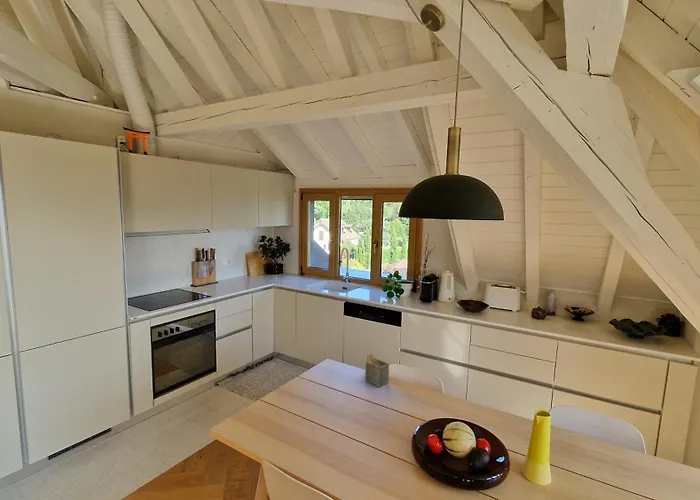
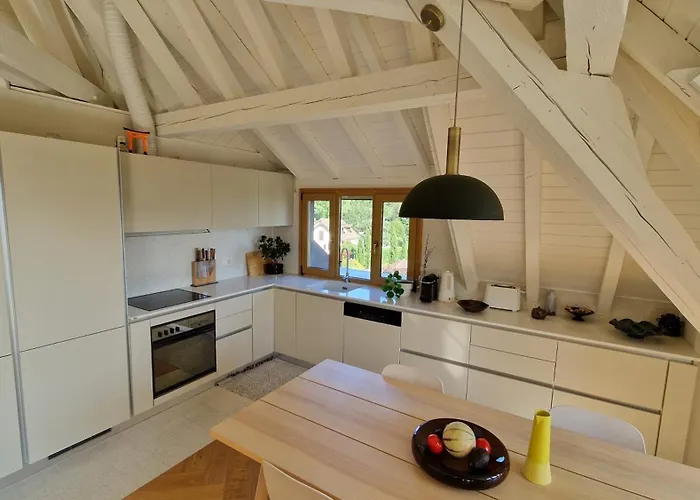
- napkin holder (376, 368)
